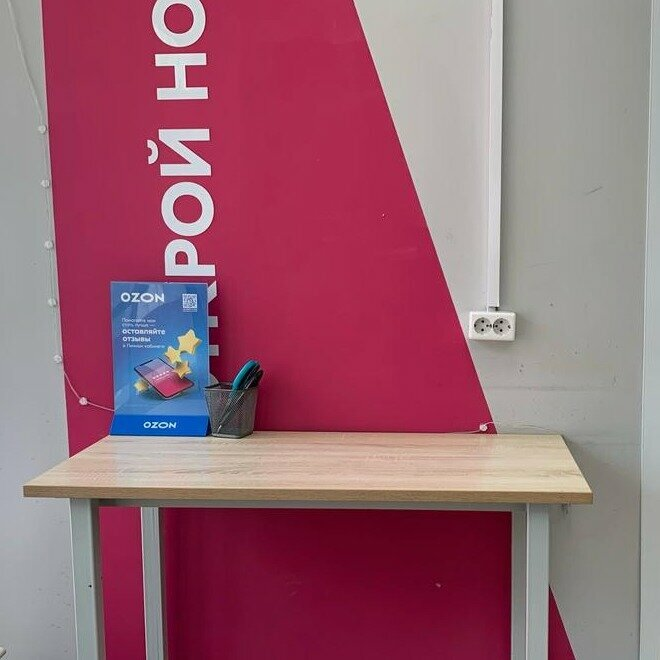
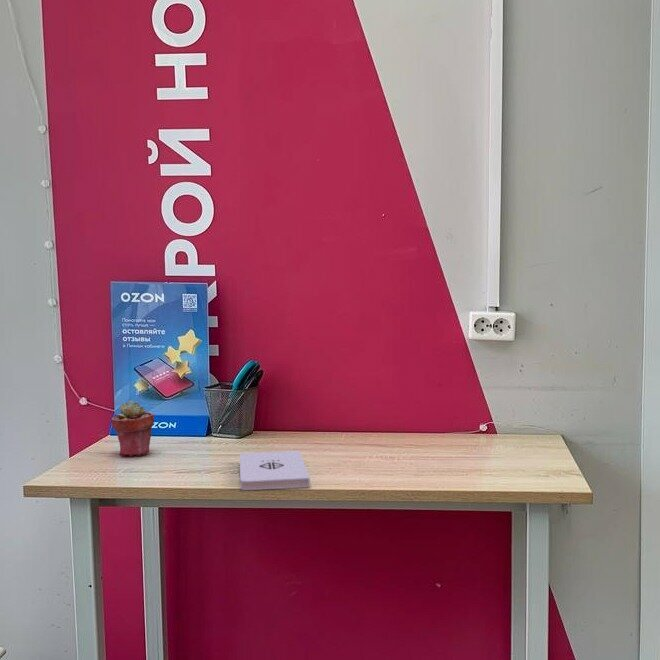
+ notepad (272, 469)
+ potted succulent (133, 426)
